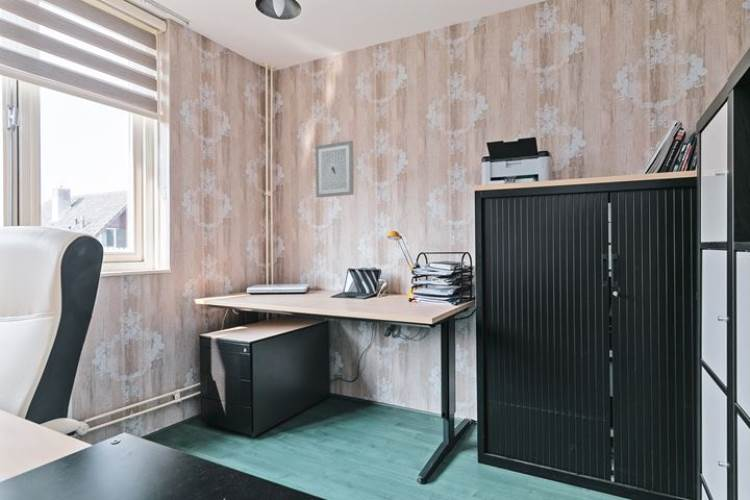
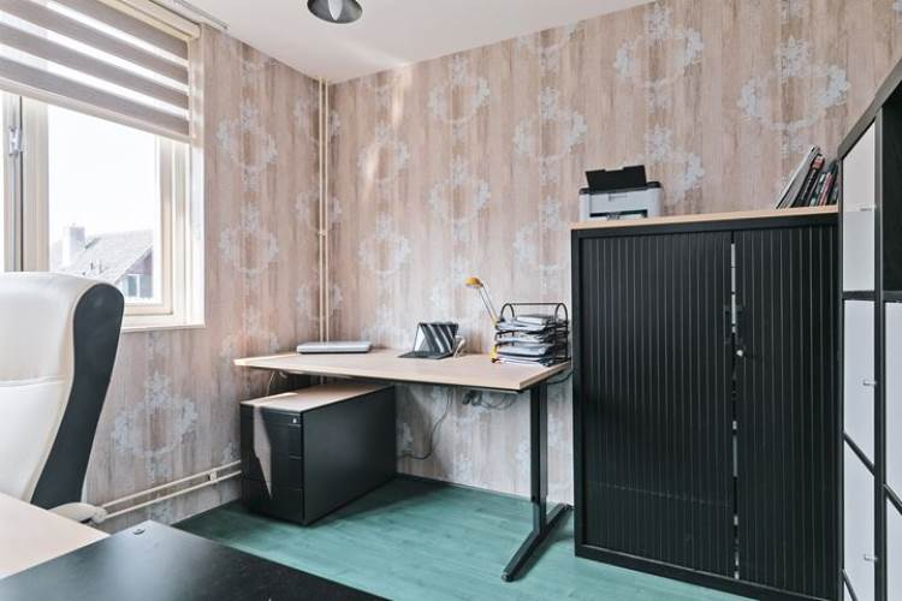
- wall art (334, 169)
